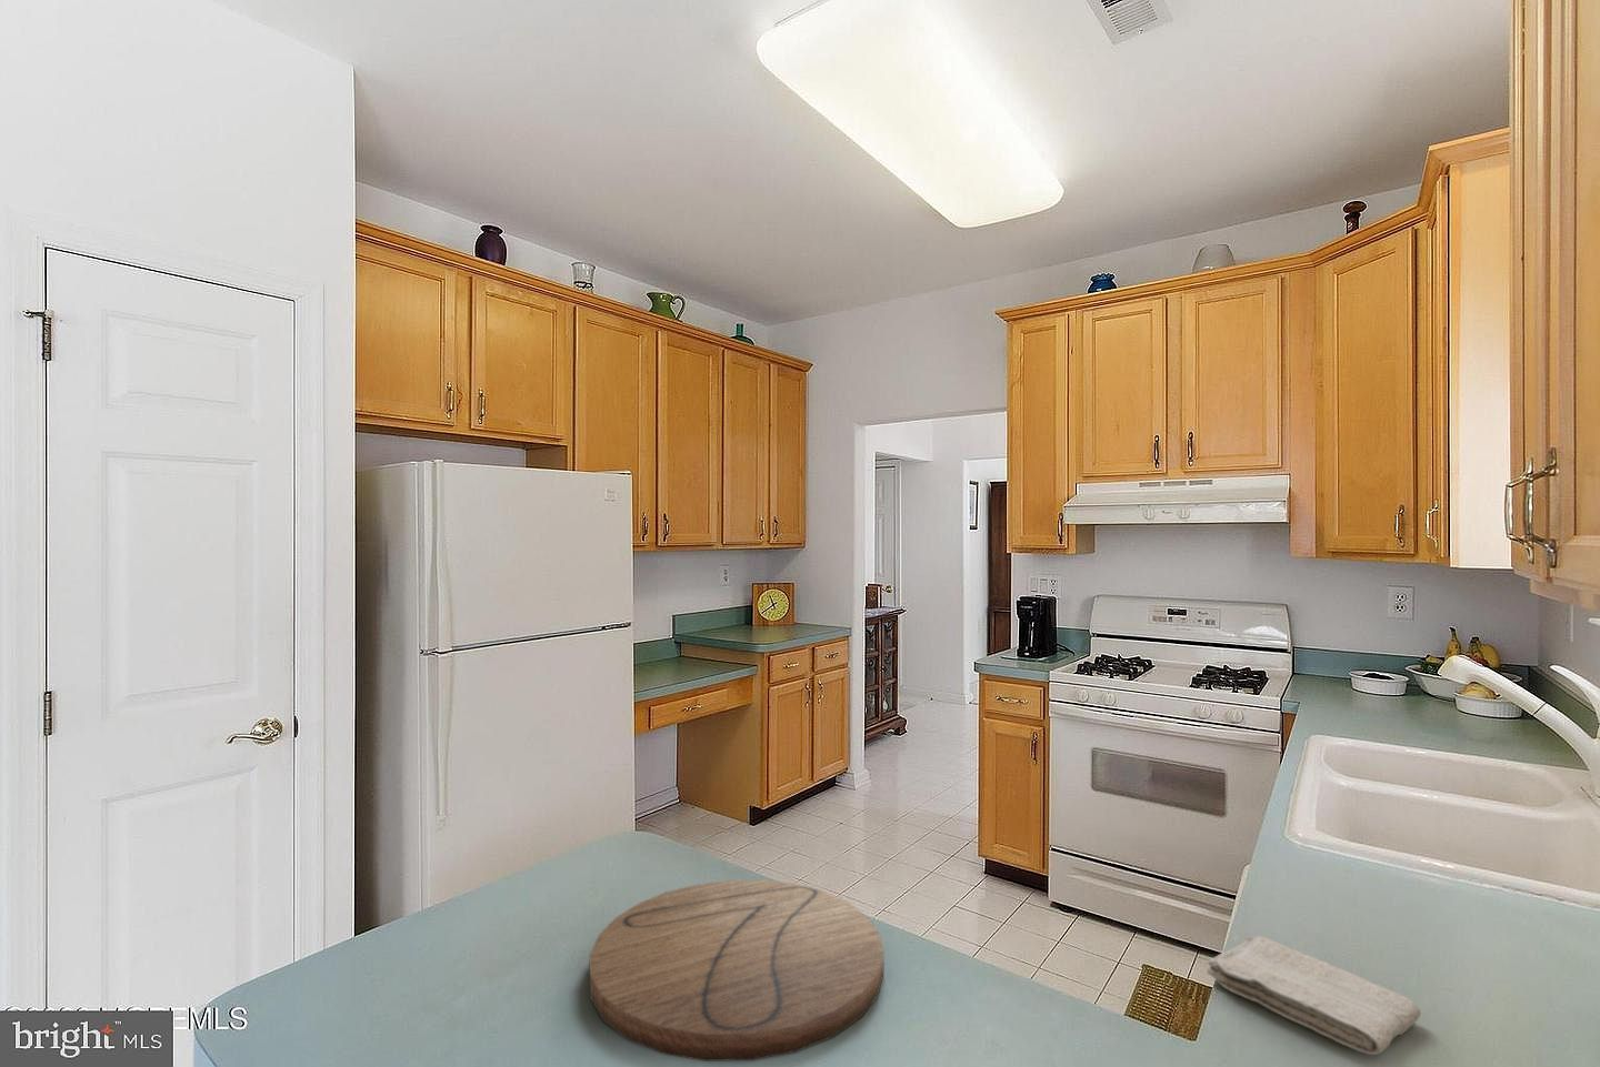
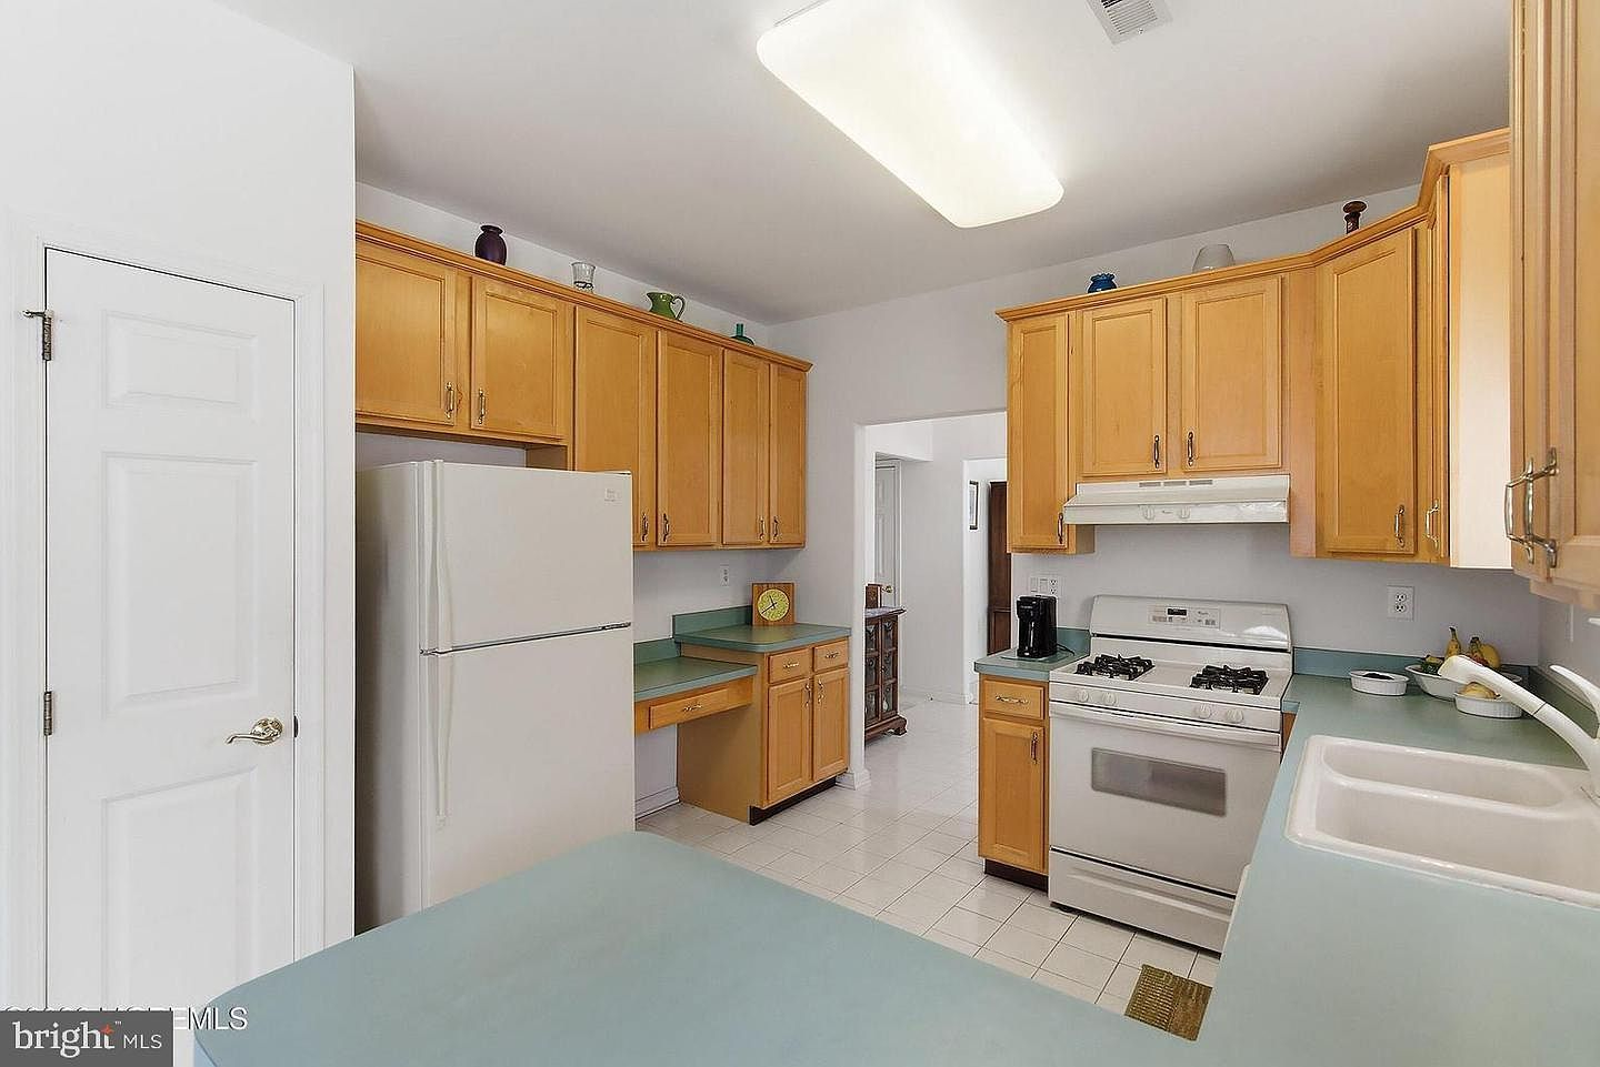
- cutting board (737, 954)
- washcloth (1308, 987)
